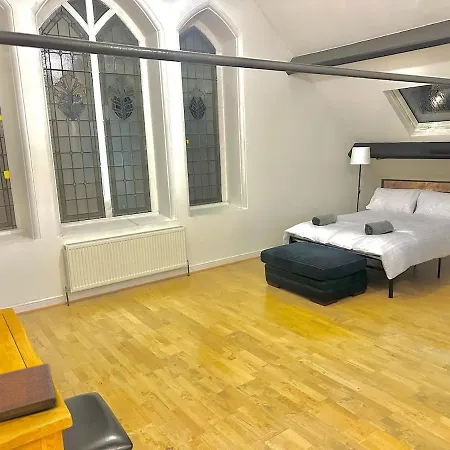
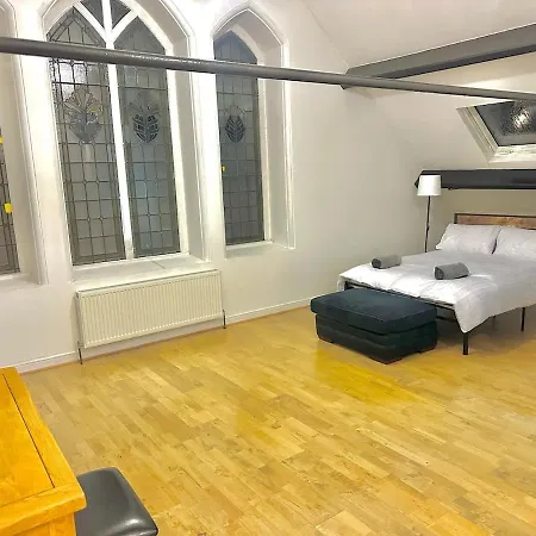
- notebook (23, 389)
